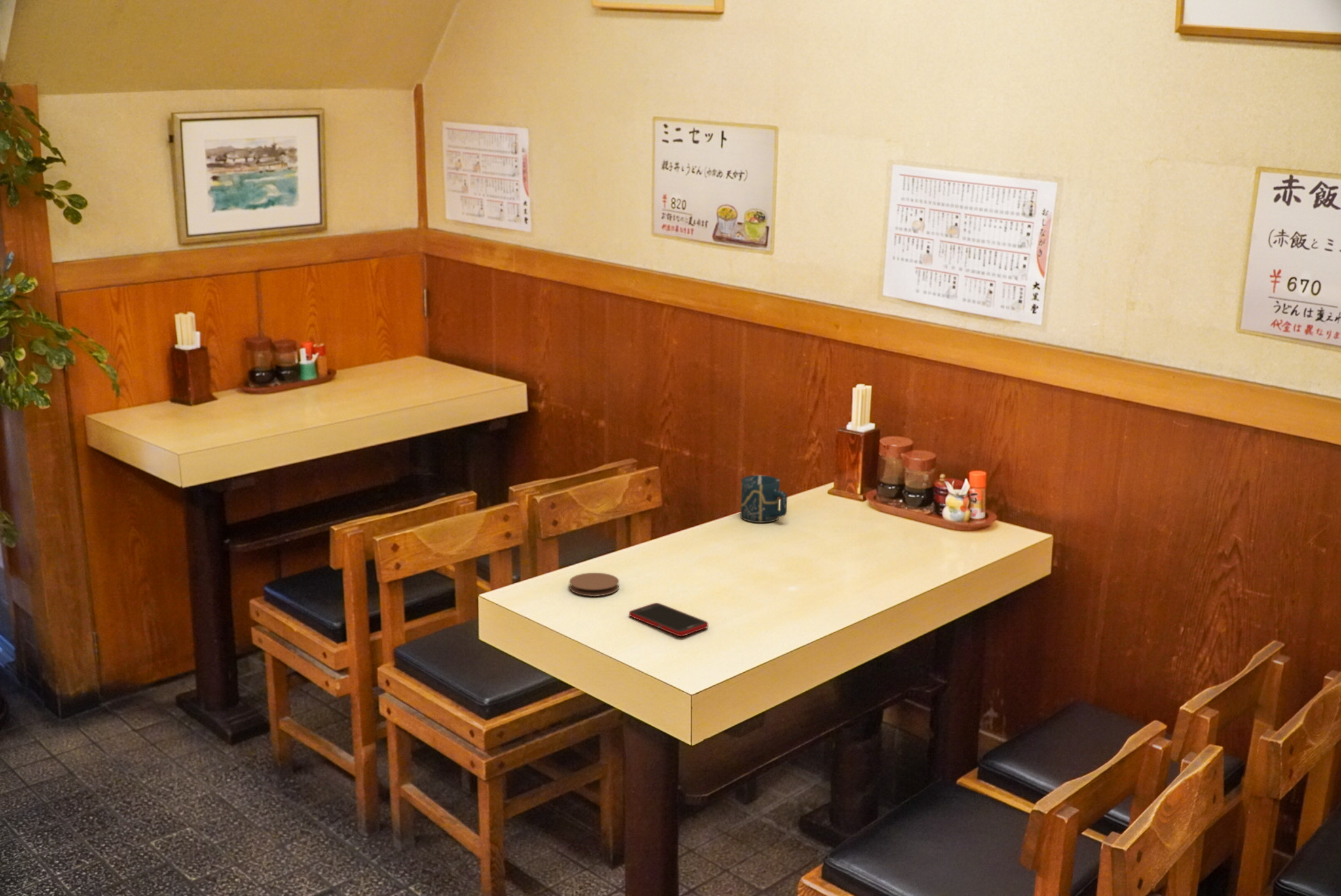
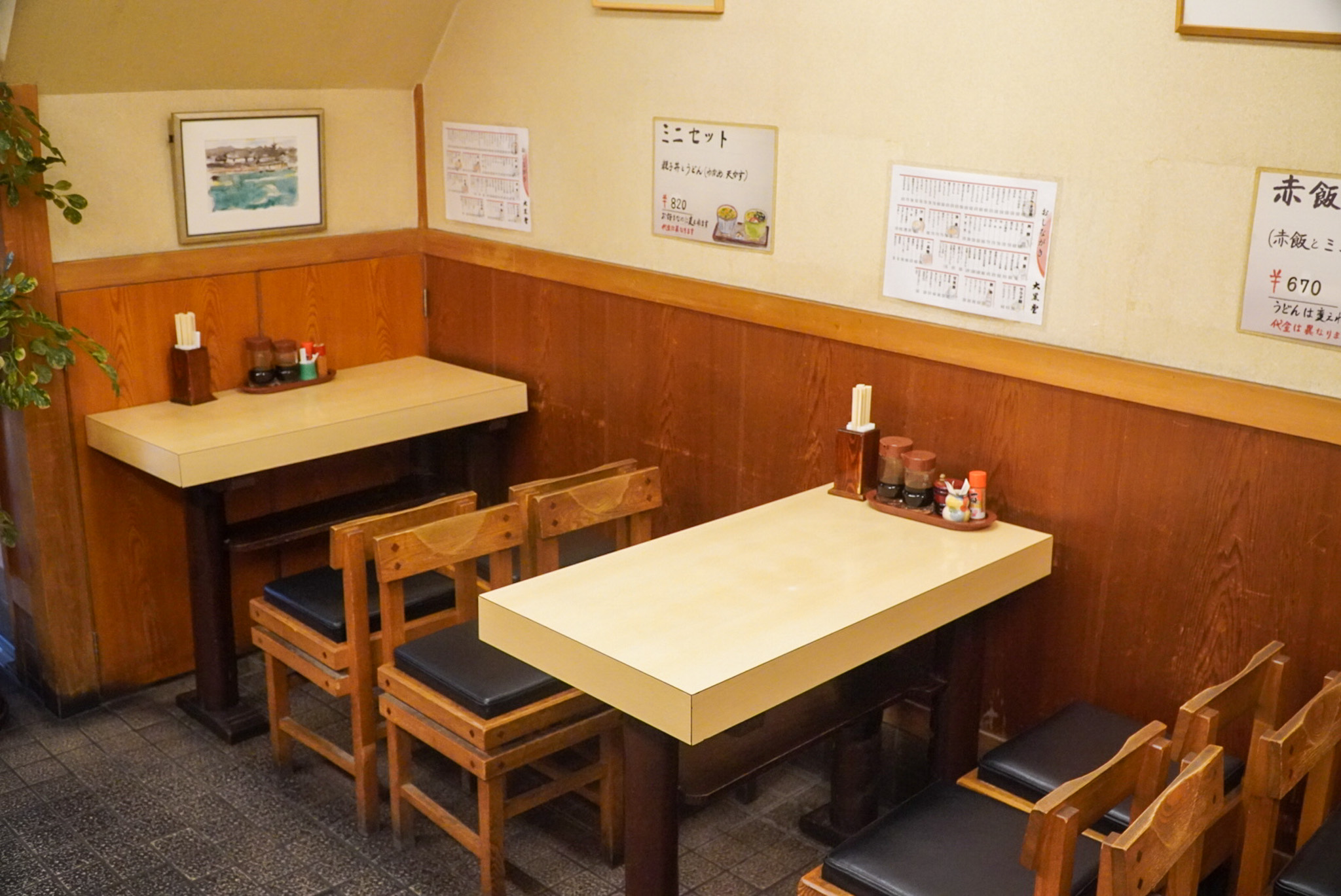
- cup (765, 499)
- cell phone (668, 619)
- coaster (594, 584)
